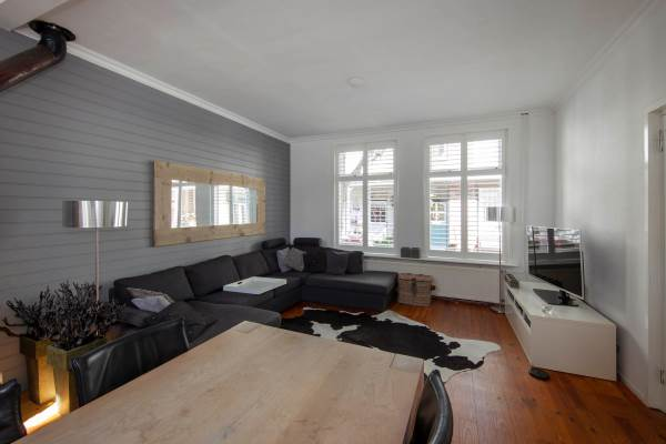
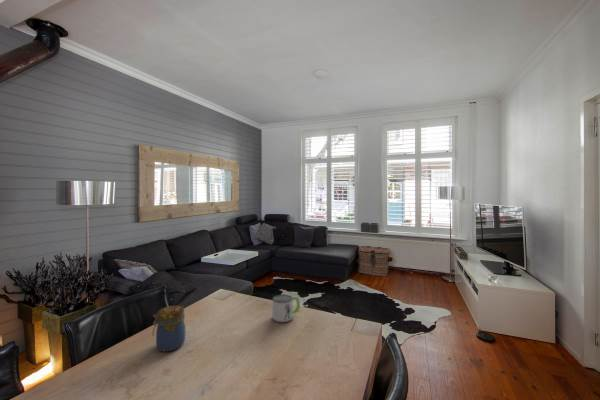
+ jar (169, 327)
+ mug (286, 307)
